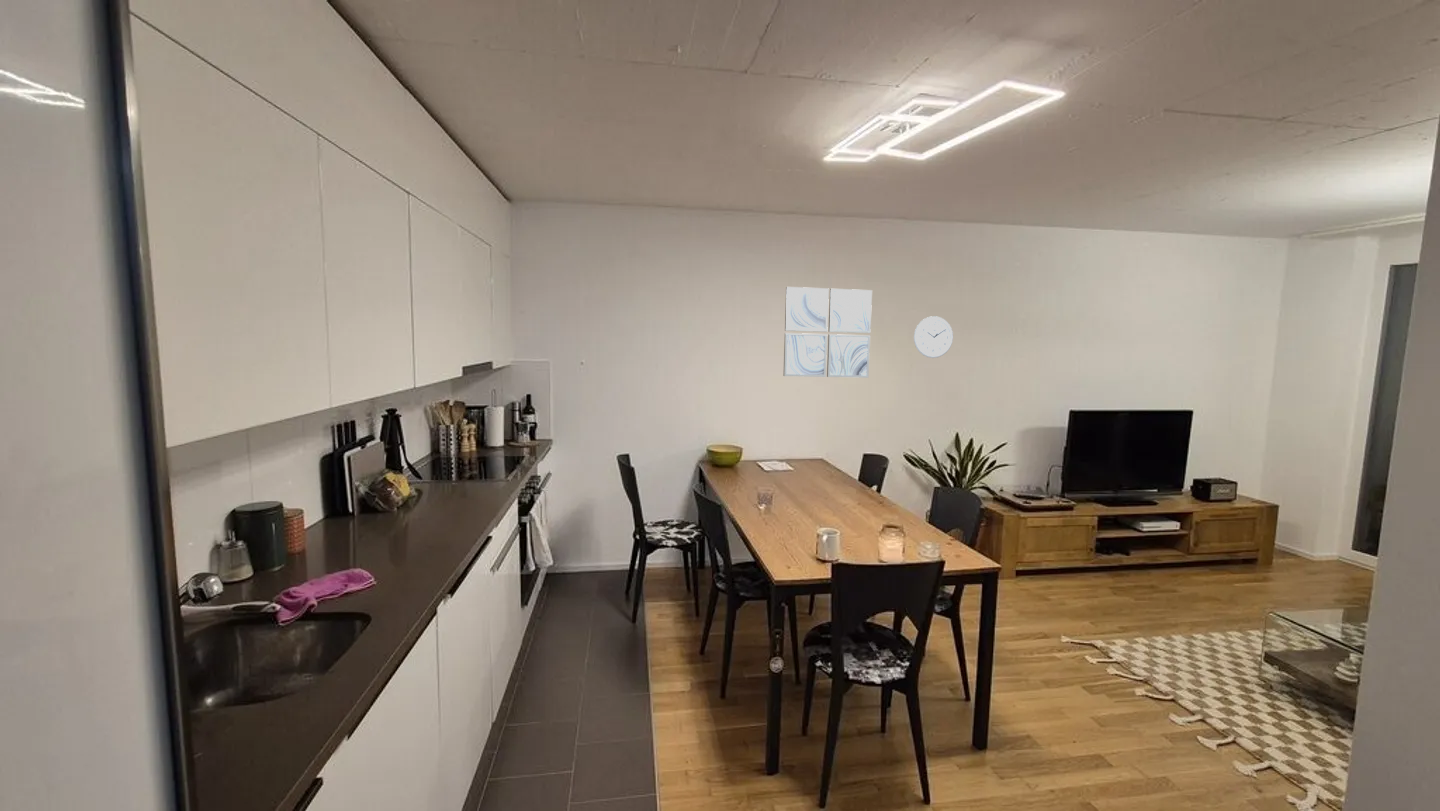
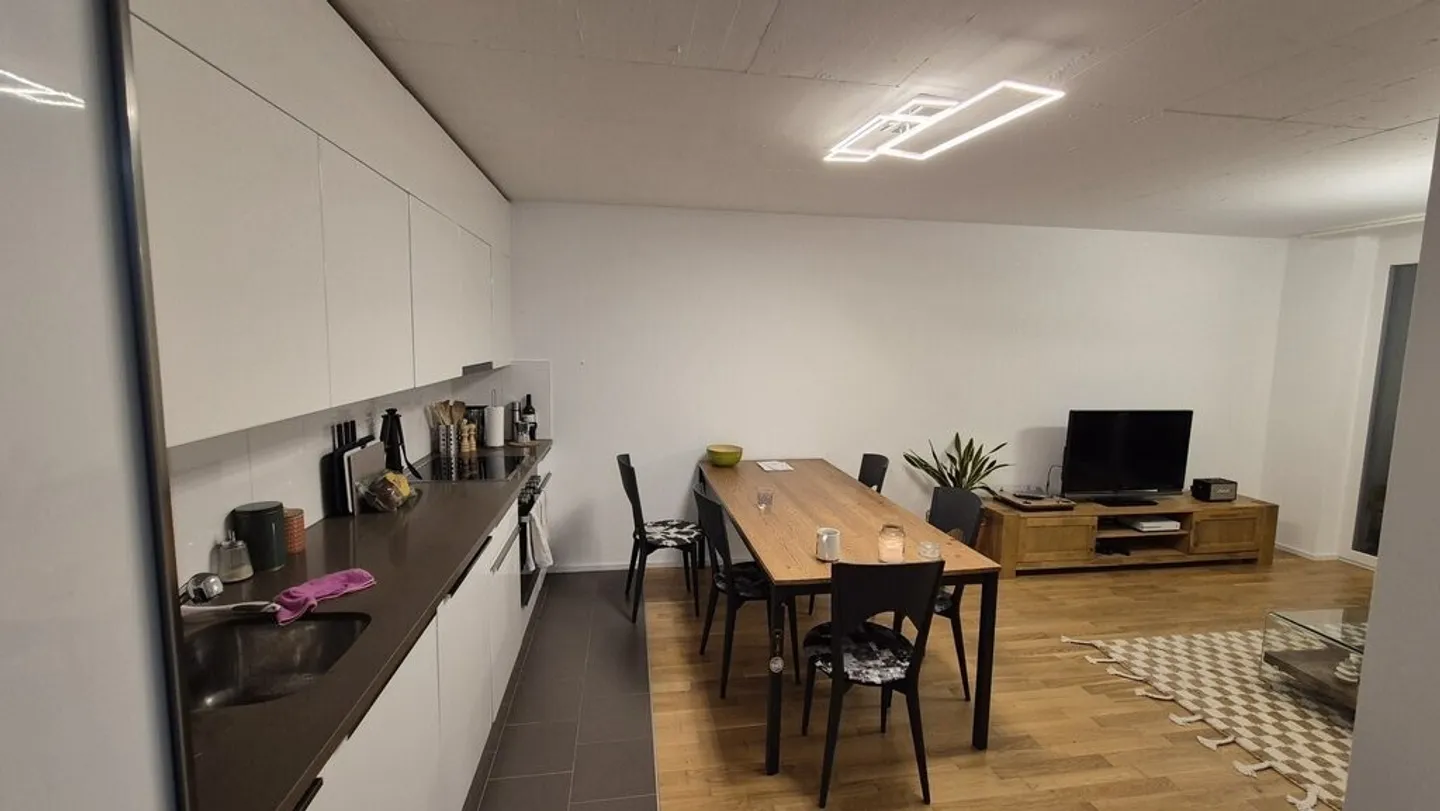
- wall clock (934, 337)
- wall art (828, 334)
